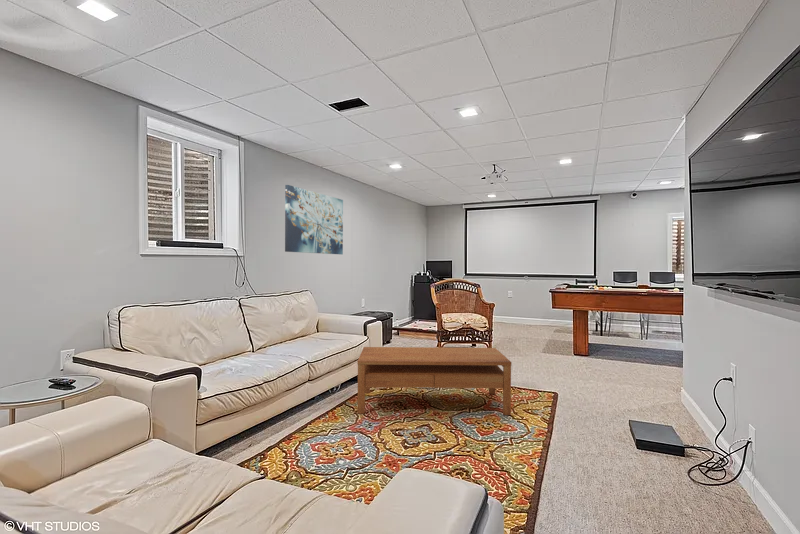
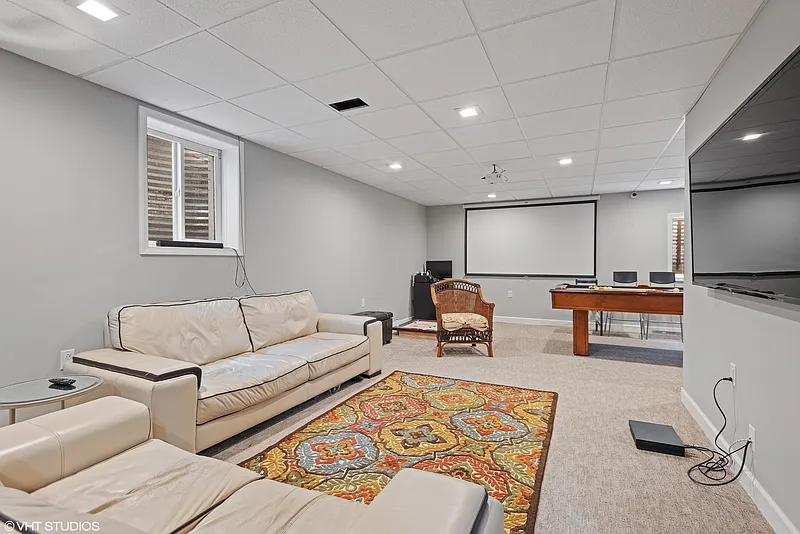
- wall art (316, 223)
- coffee table (431, 378)
